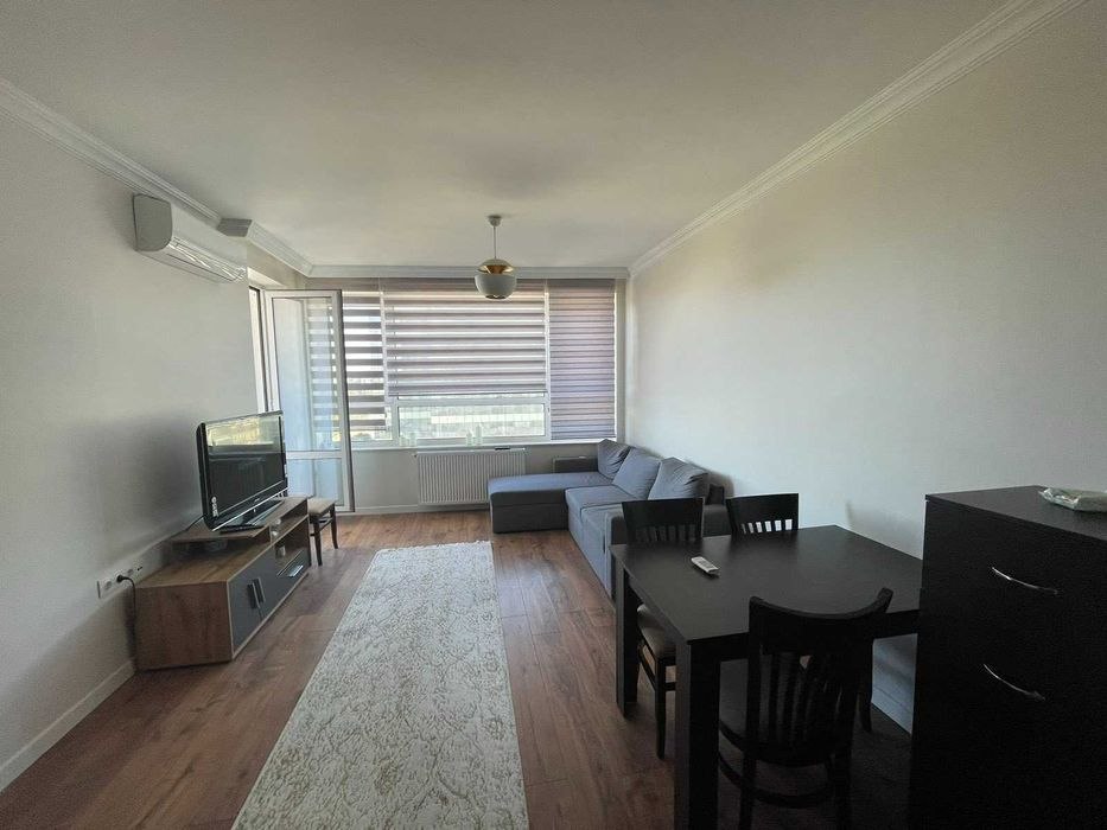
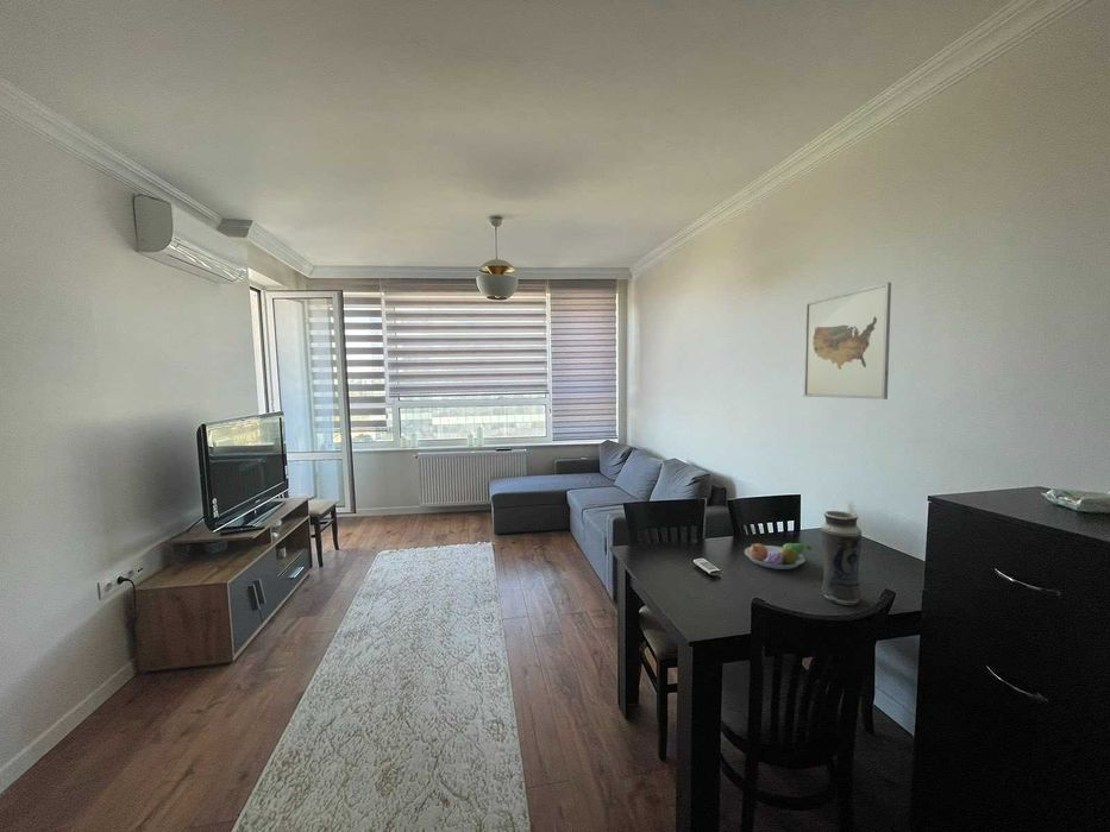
+ wall art (842, 346)
+ vase (840, 555)
+ fruit bowl (776, 549)
